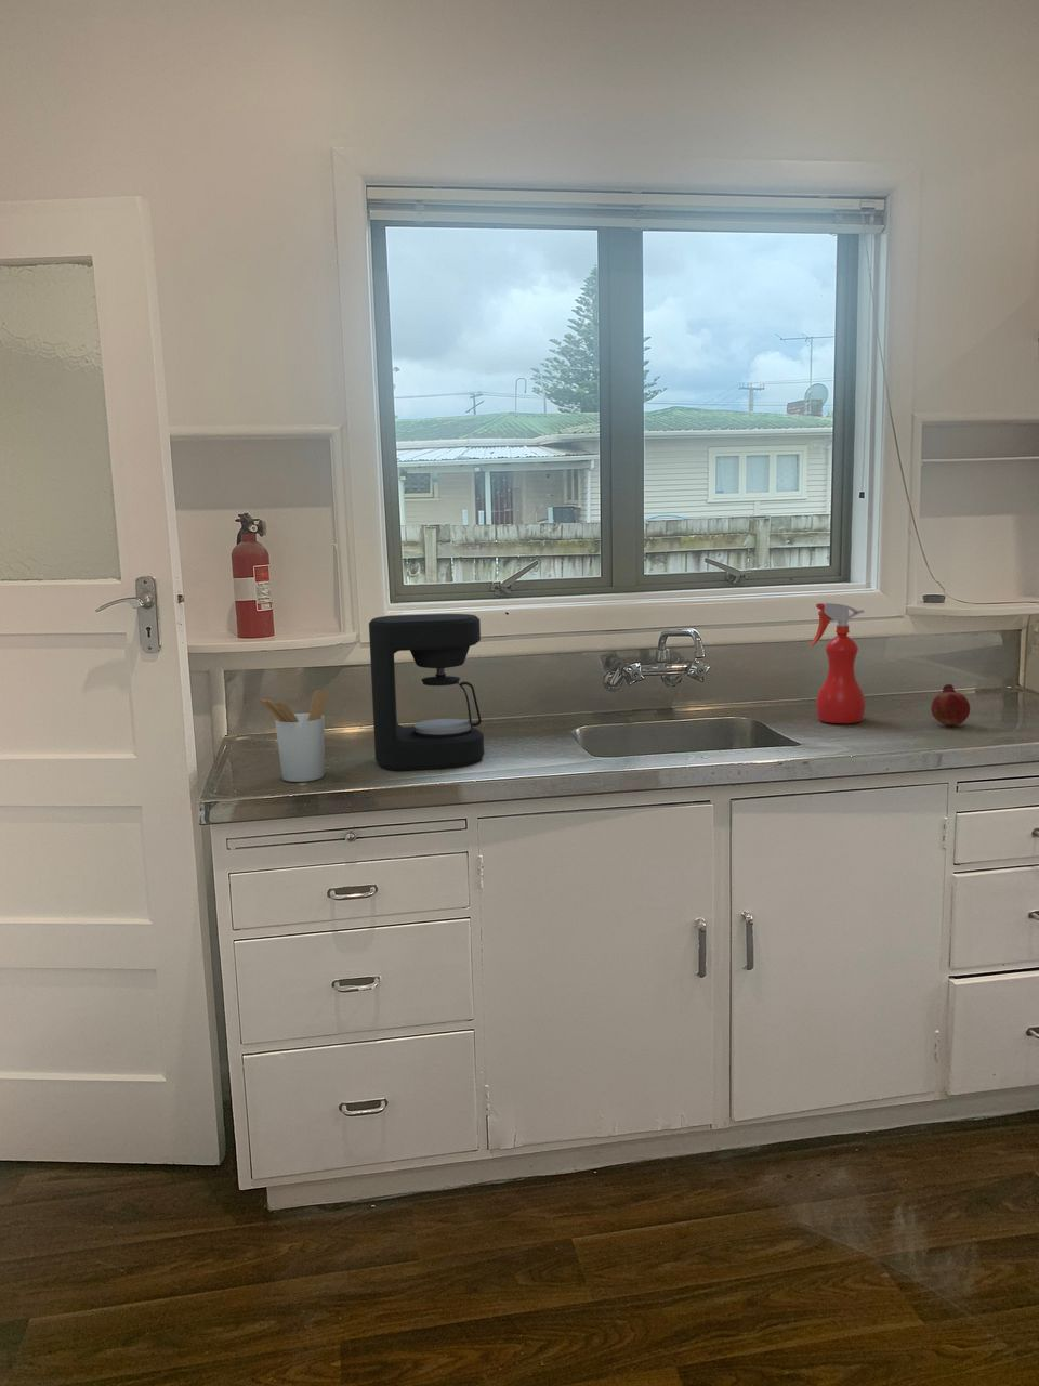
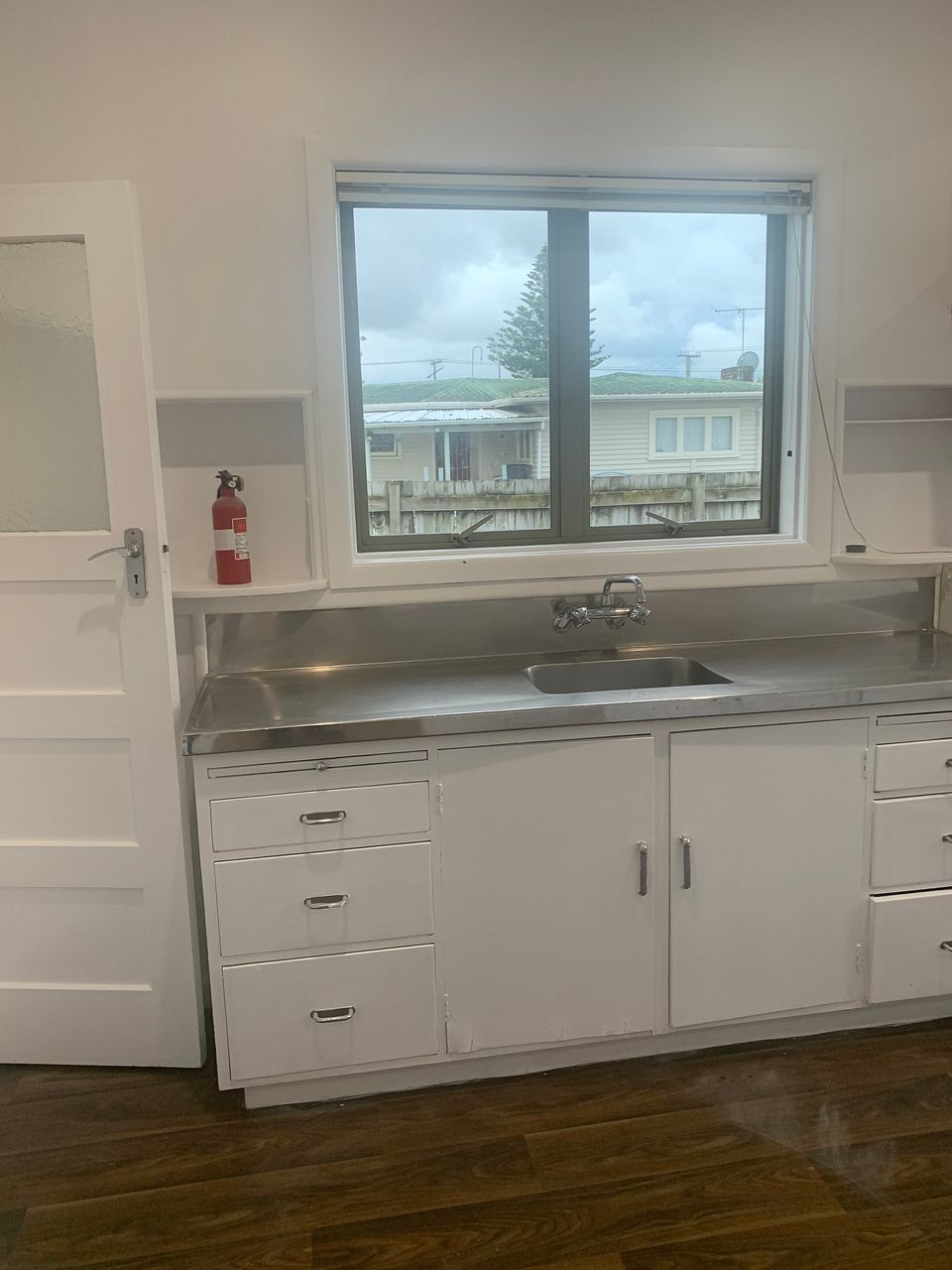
- coffee maker (427, 684)
- spray bottle (836, 661)
- fruit (951, 705)
- utensil holder (292, 736)
